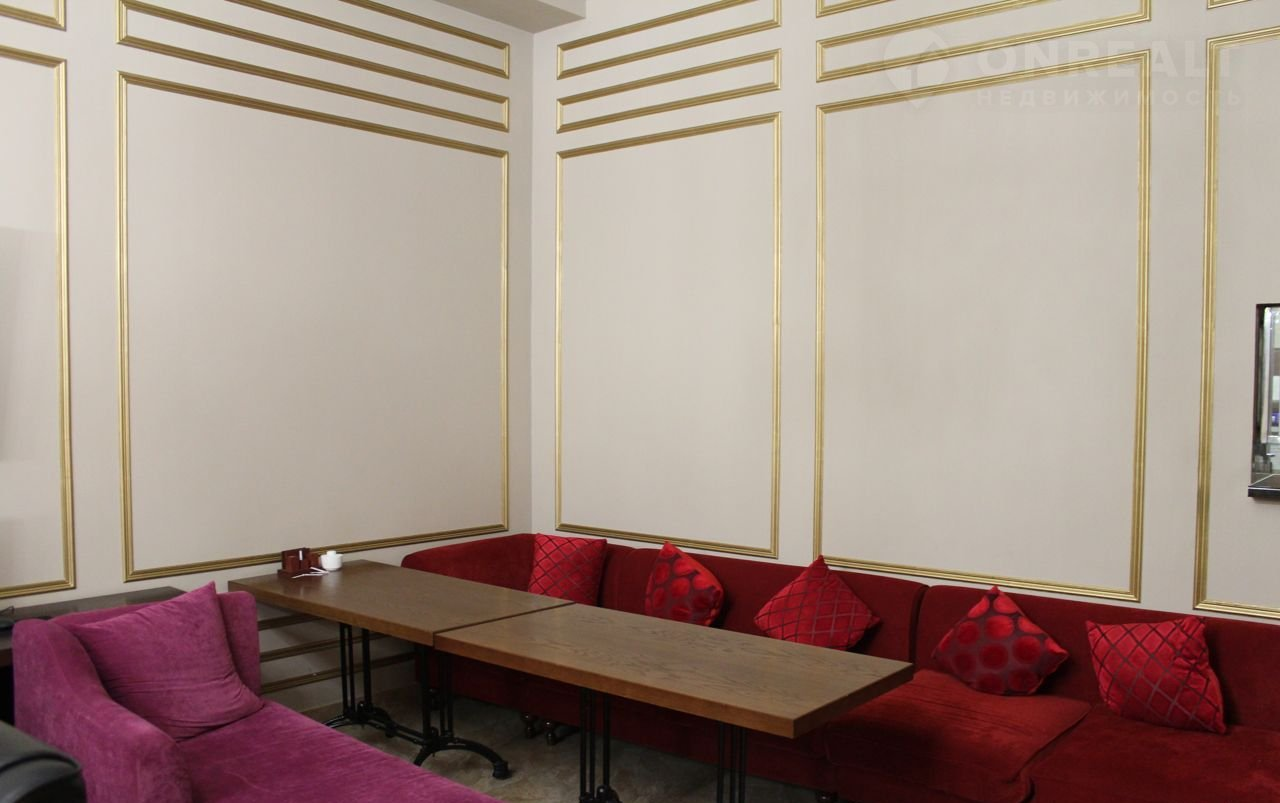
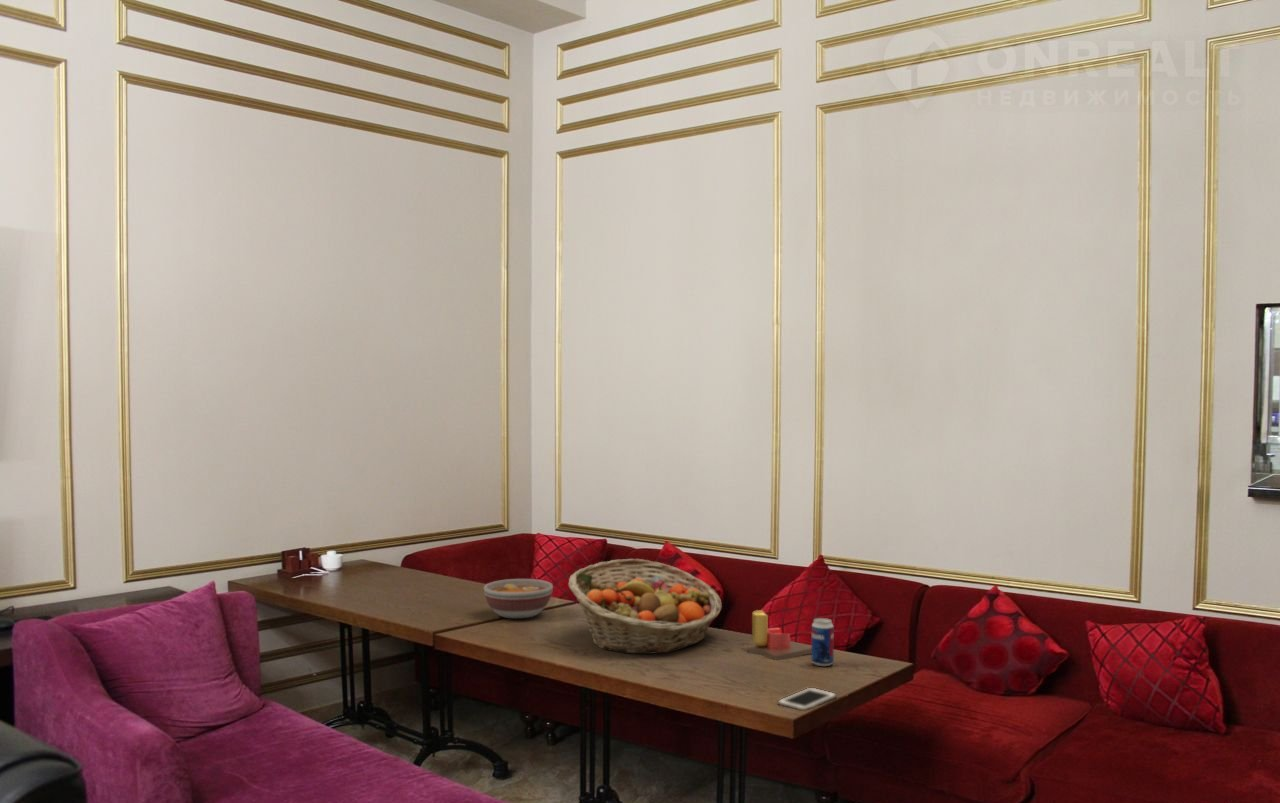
+ cell phone (807, 699)
+ candle (779, 632)
+ fruit basket (645, 604)
+ beverage can (822, 642)
+ bowl (518, 600)
